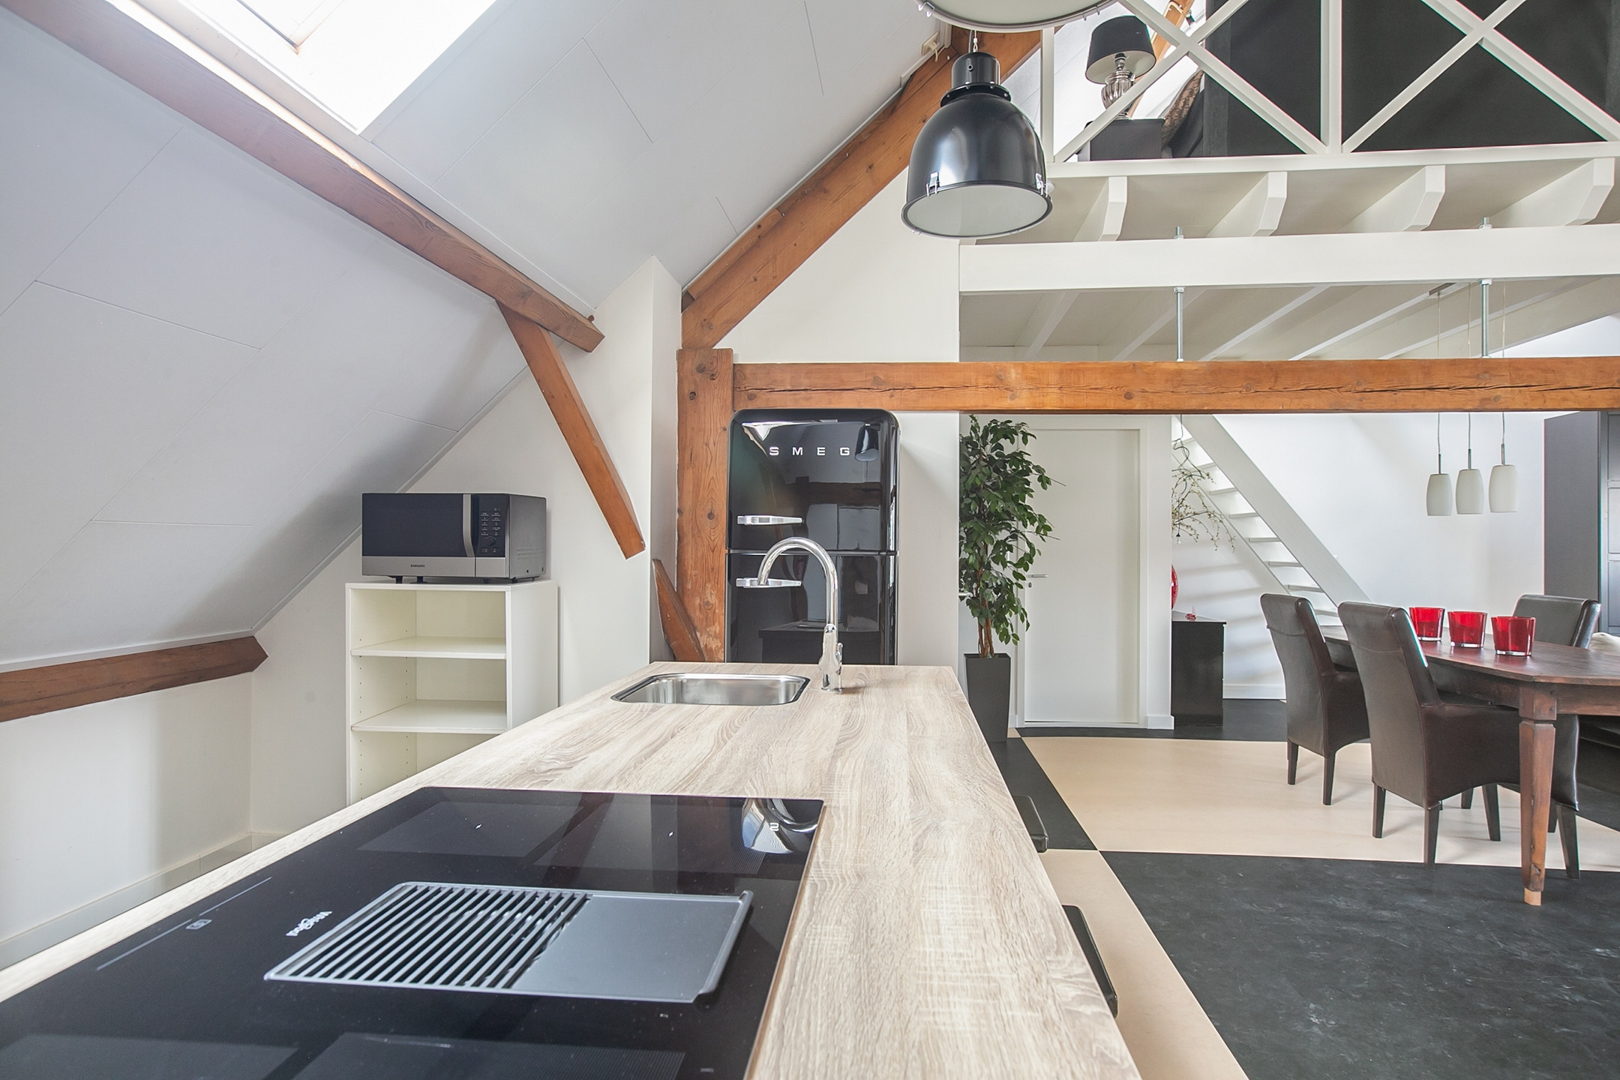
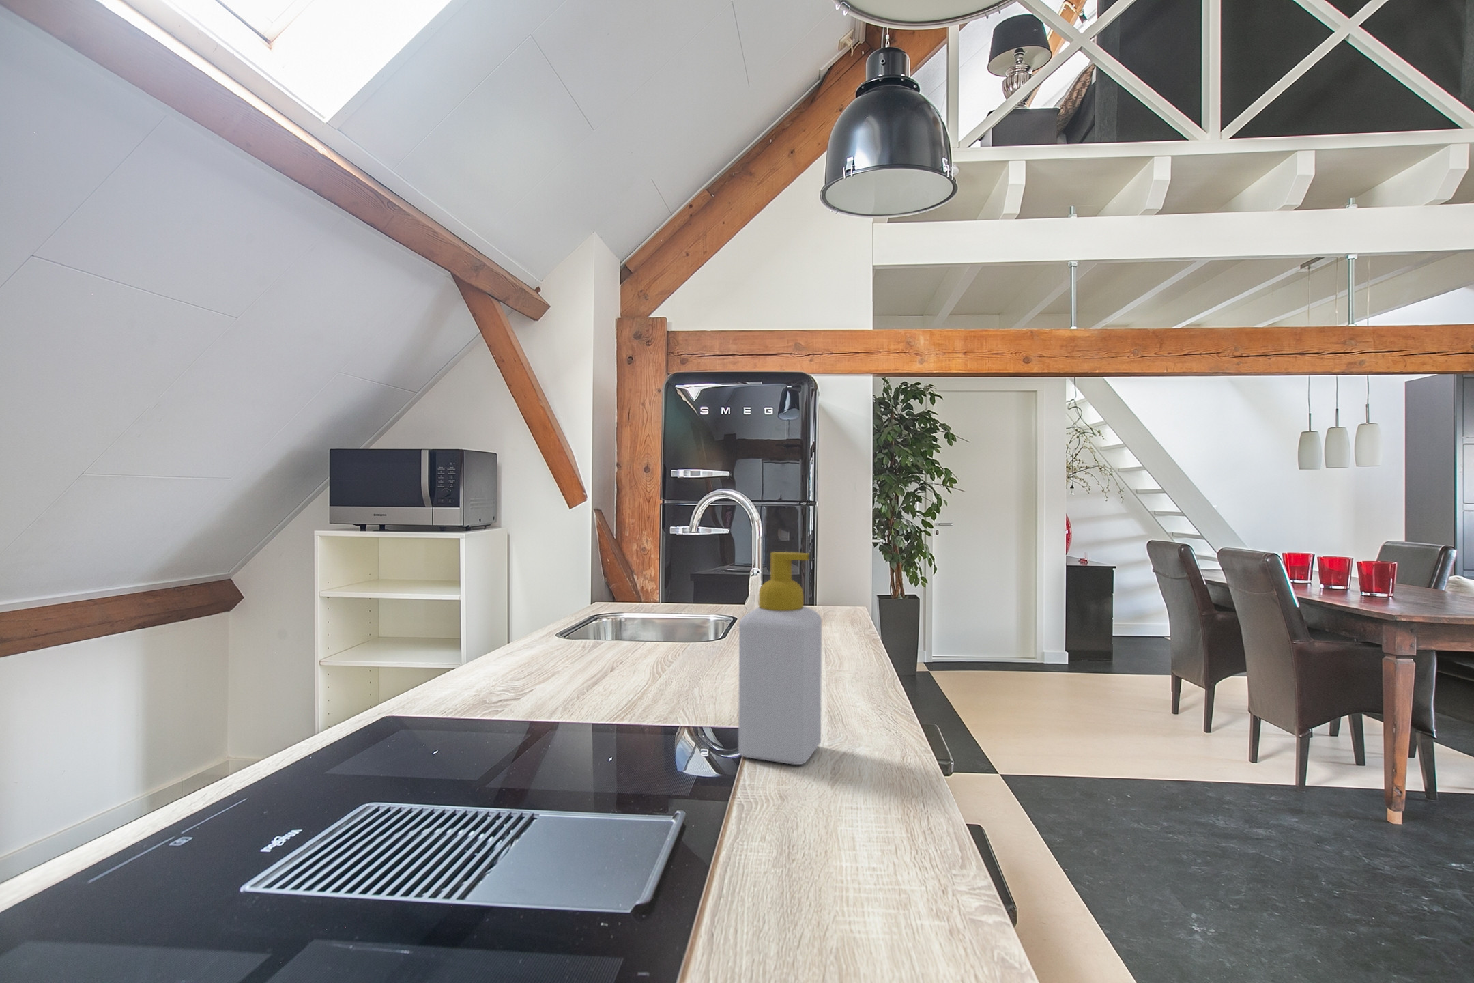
+ soap bottle (781, 652)
